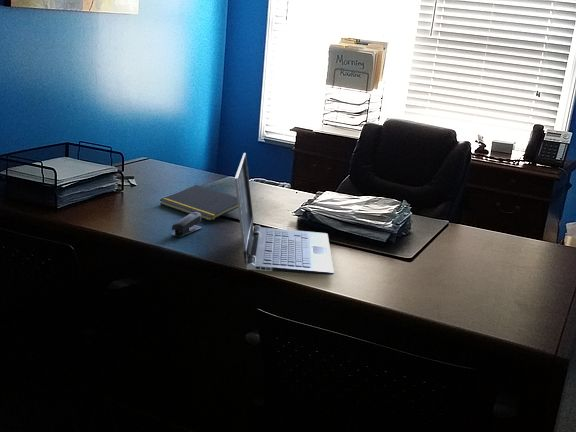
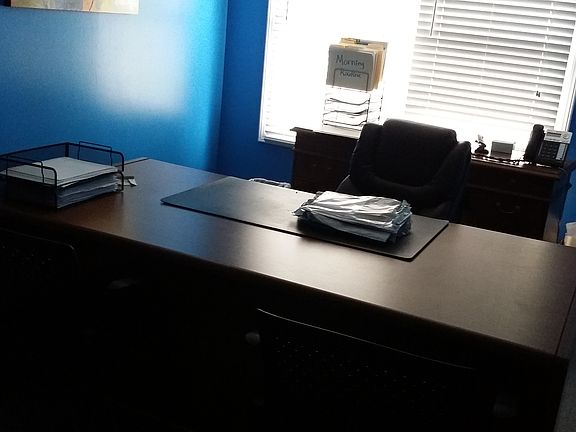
- stapler (187, 223)
- notepad (202, 202)
- laptop computer (284, 229)
